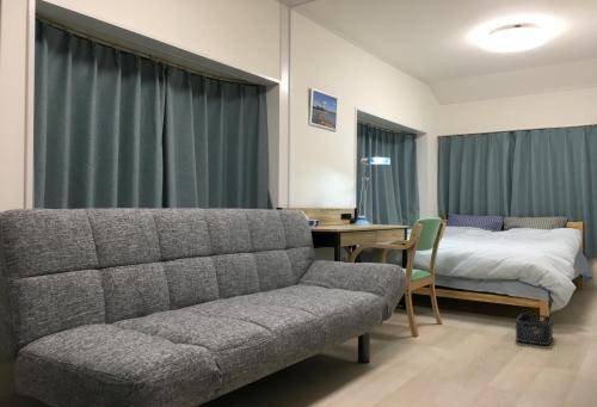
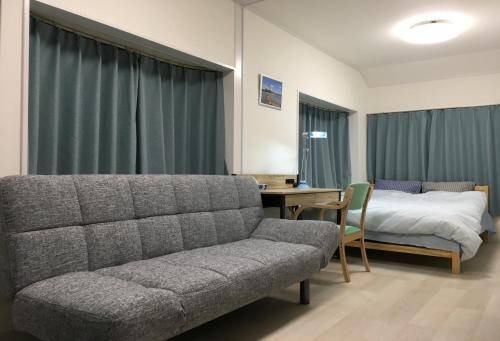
- storage bin (534, 328)
